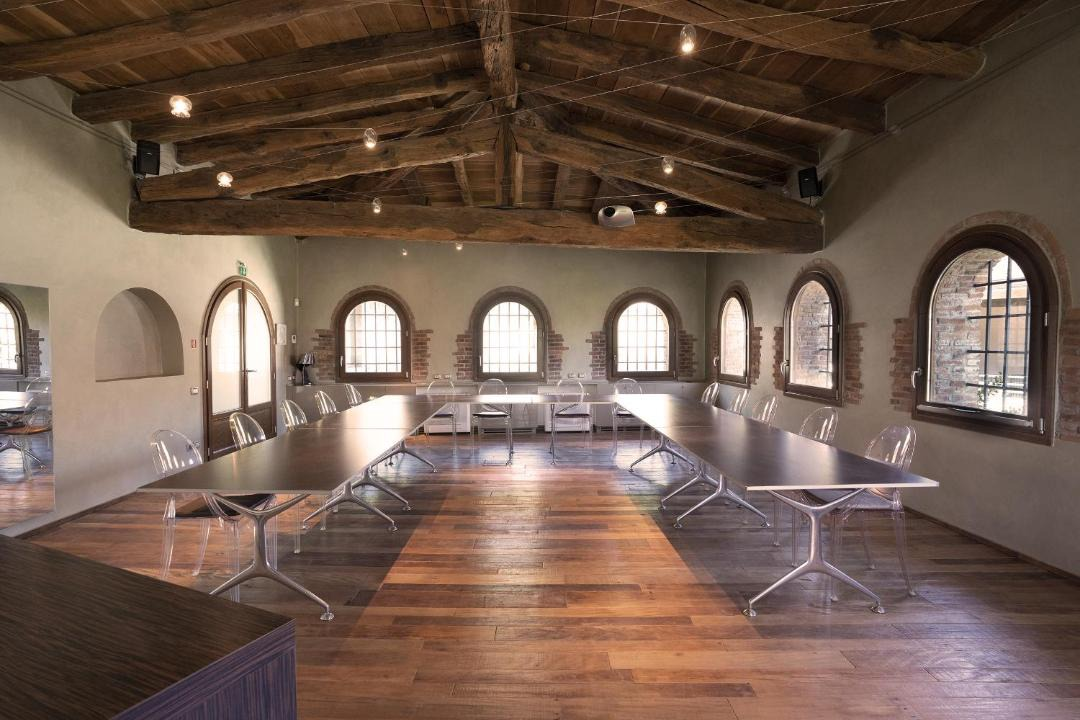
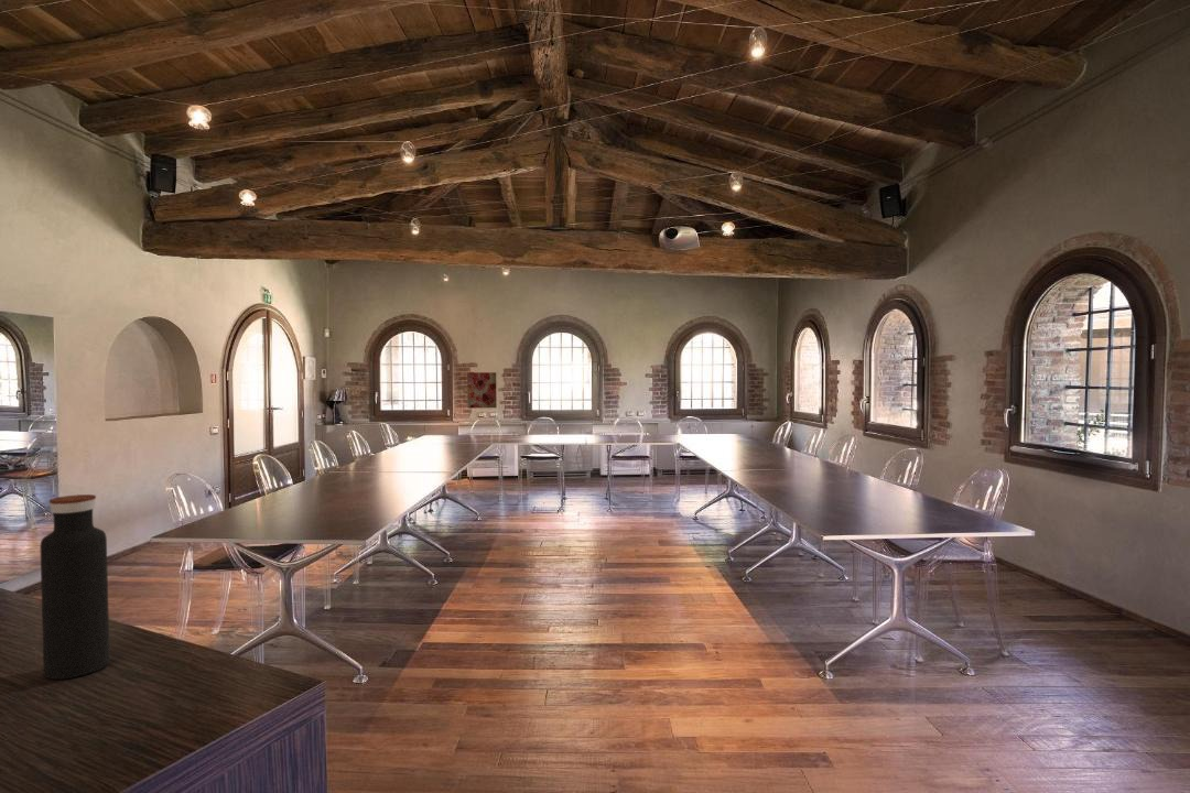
+ wall art (482, 390)
+ water bottle (75, 583)
